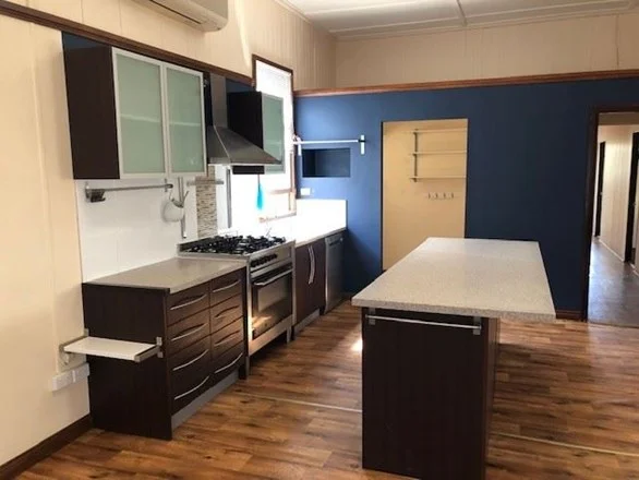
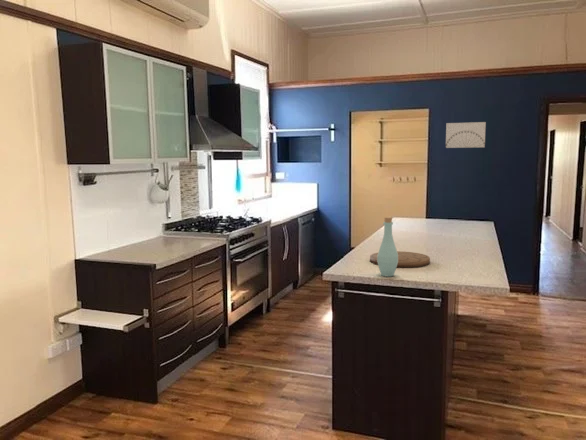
+ cutting board (399, 259)
+ wall art (465, 135)
+ bottle (387, 246)
